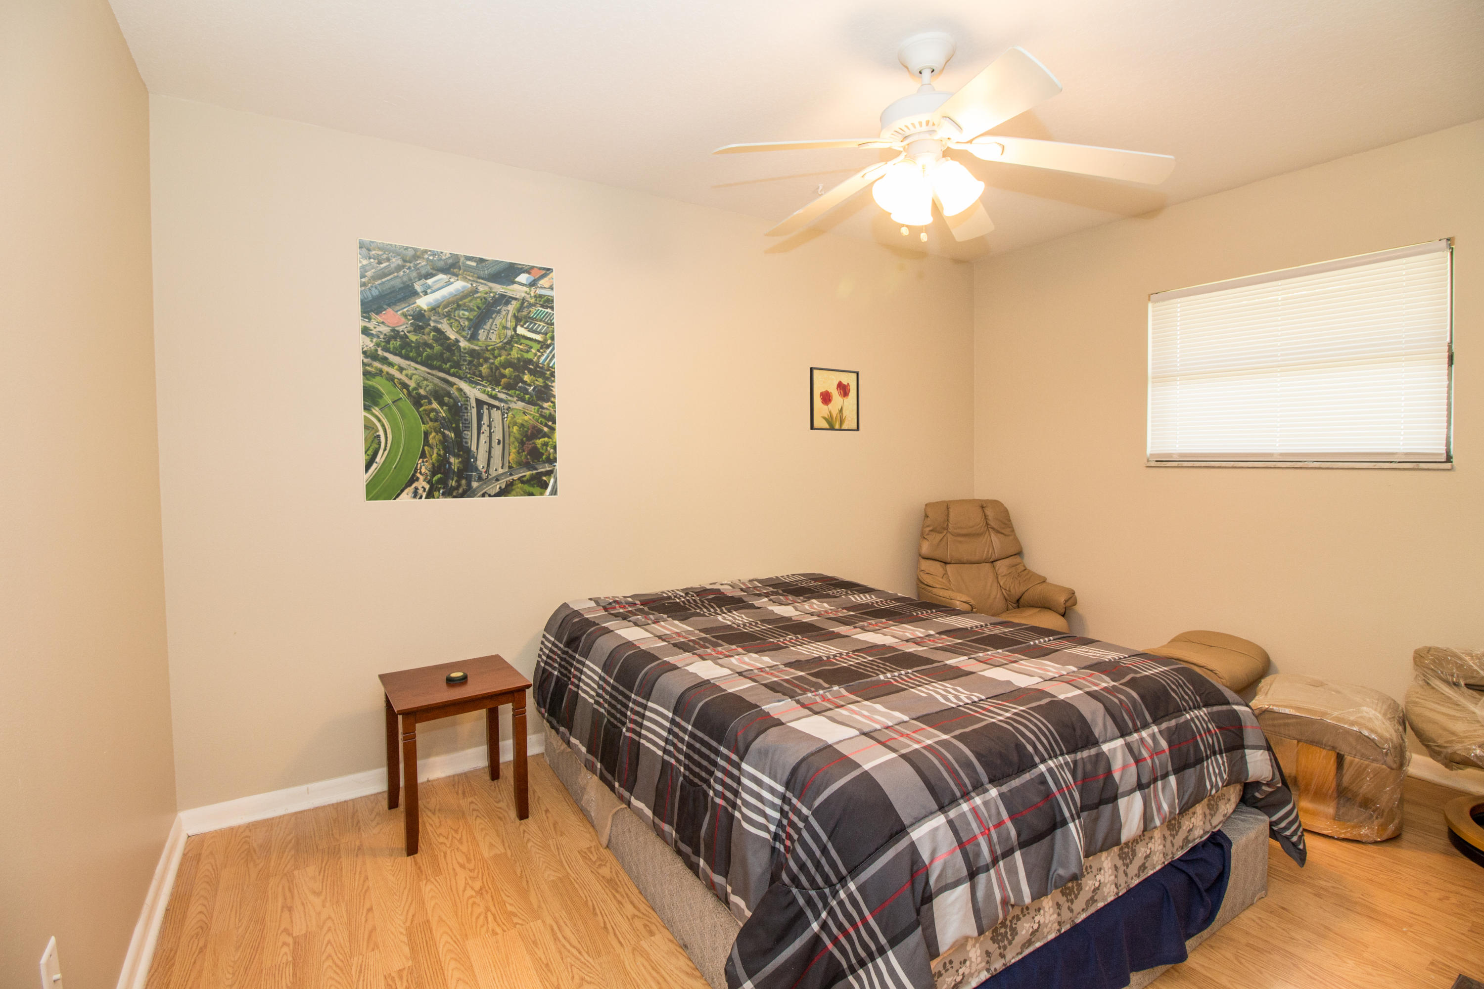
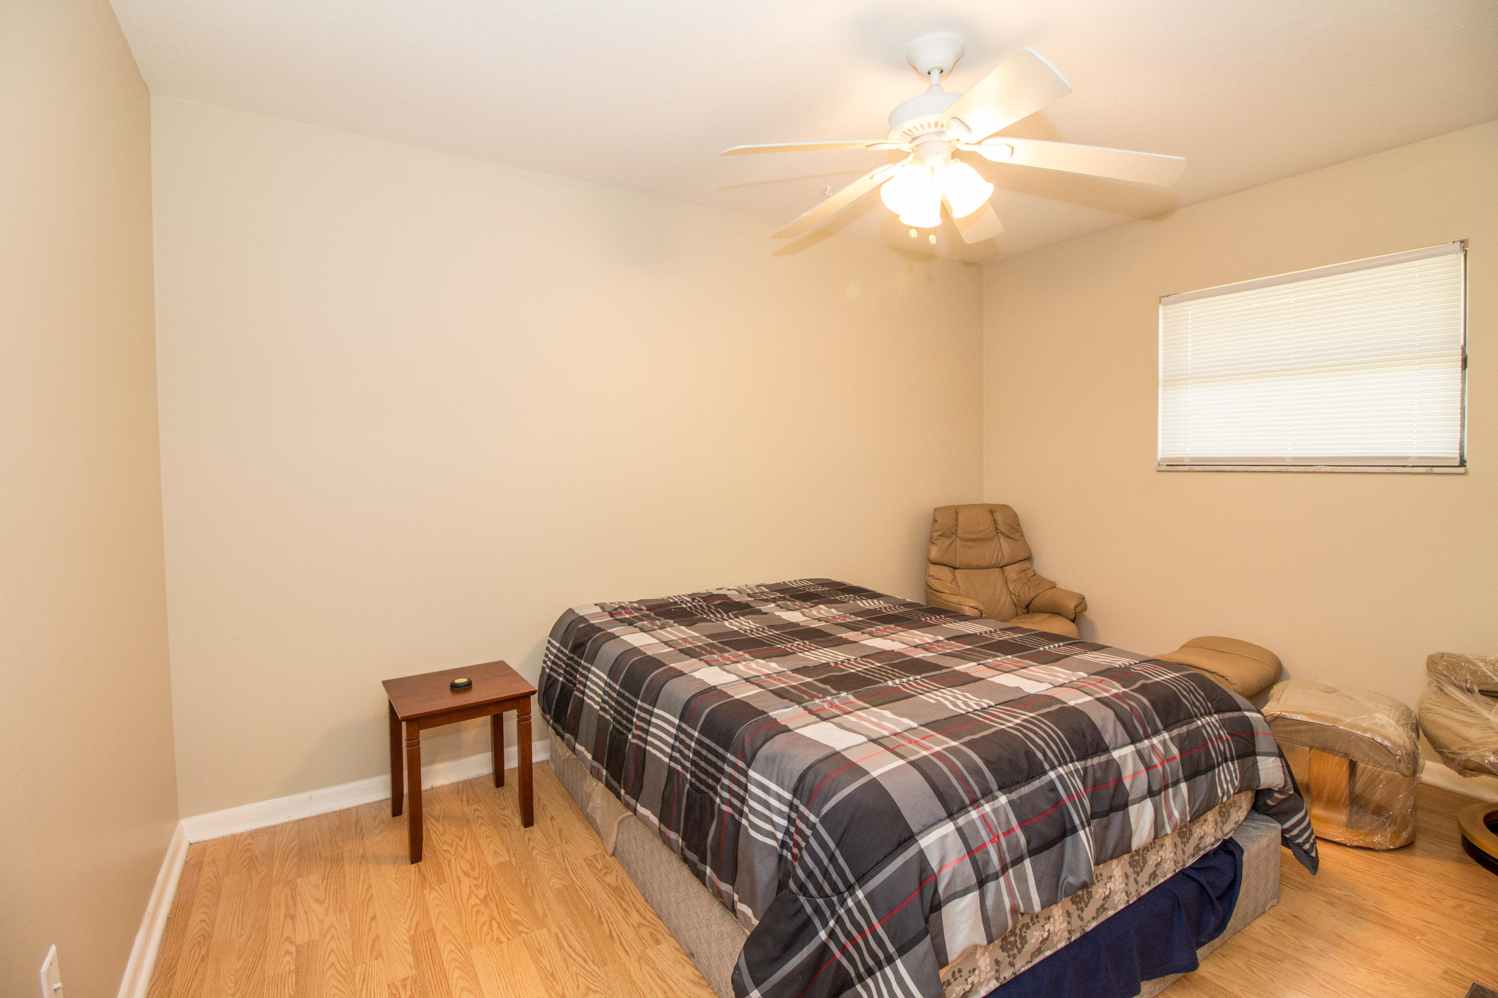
- wall art (834, 400)
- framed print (465, 377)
